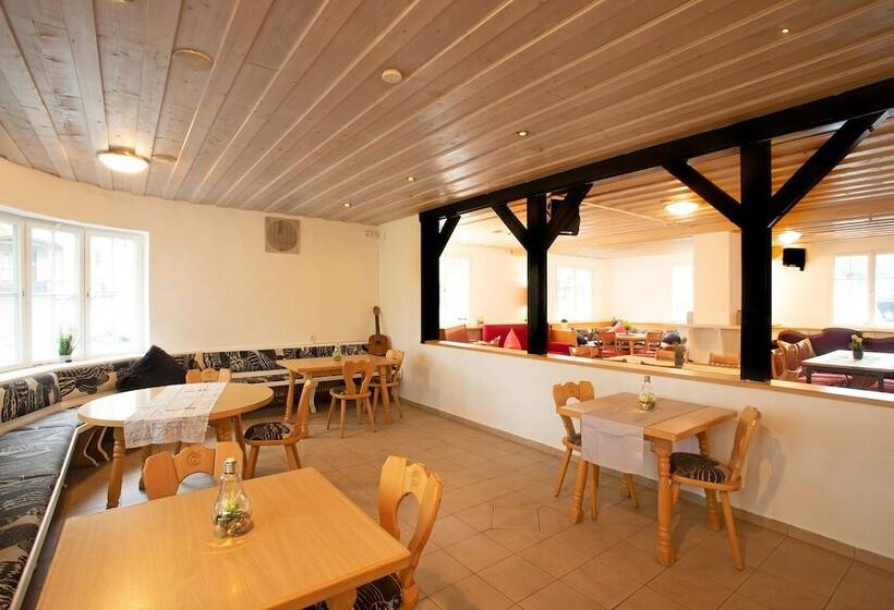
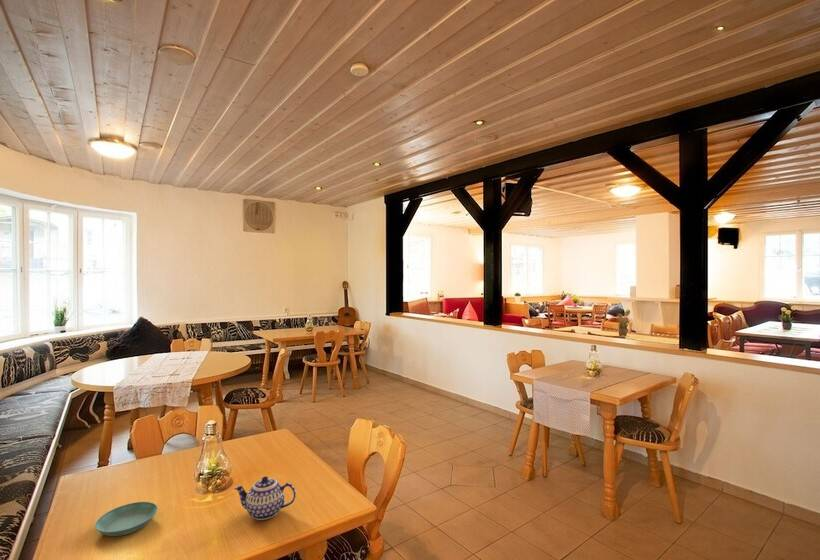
+ saucer (127, 520)
+ teapot (265, 495)
